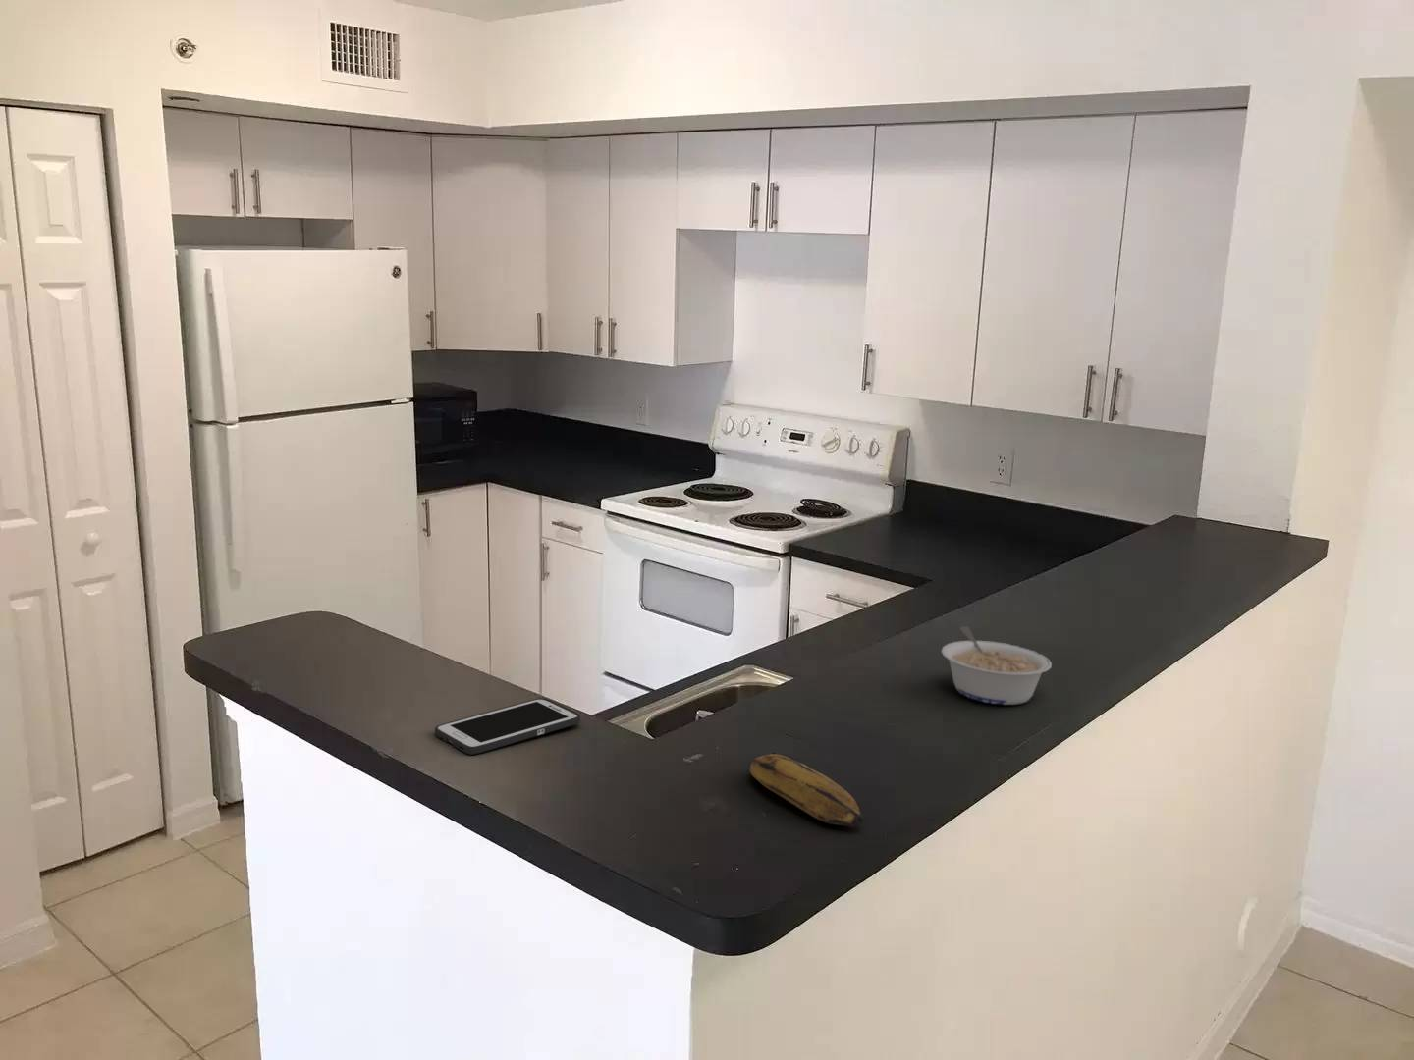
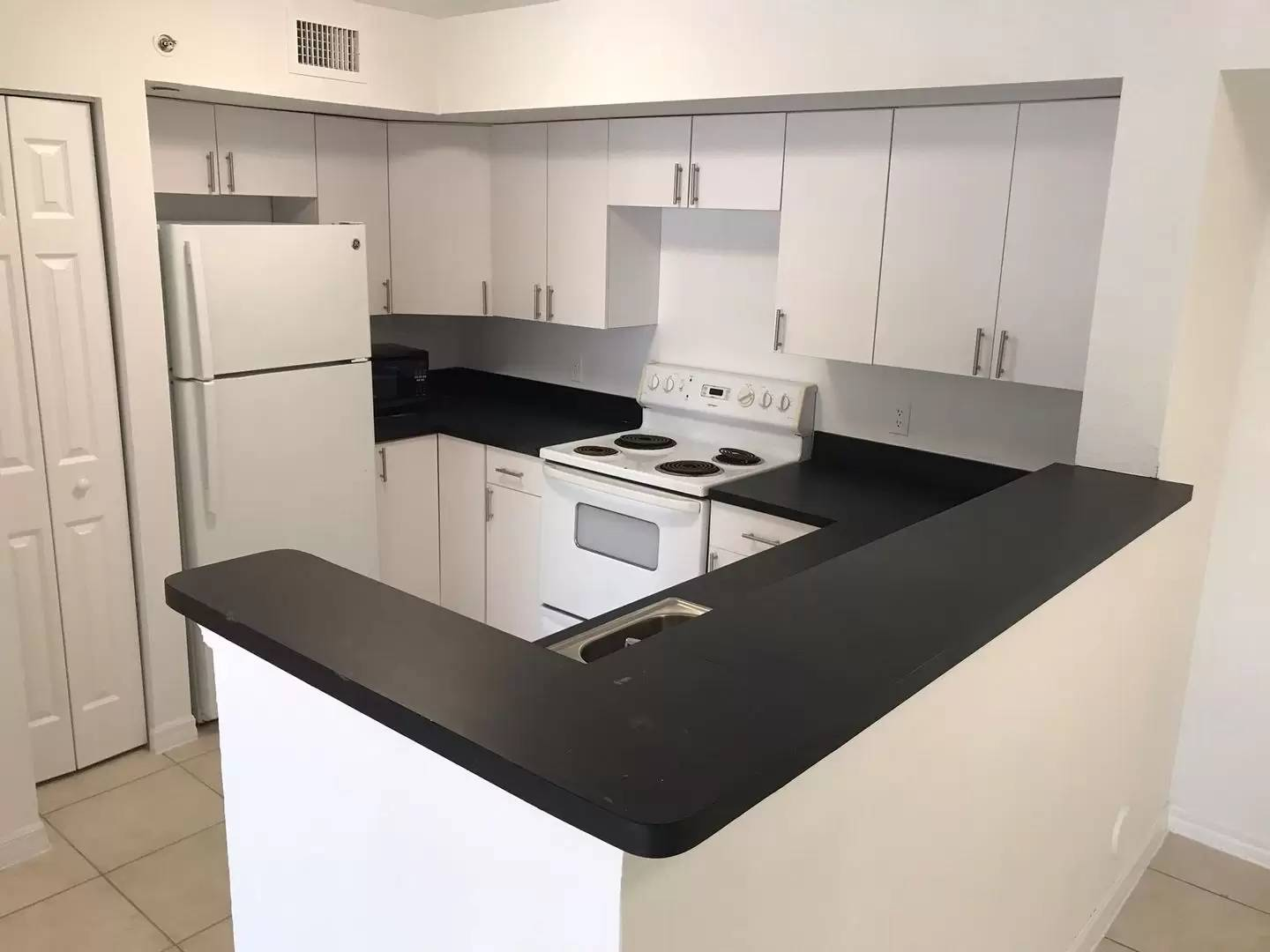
- cell phone (509, 725)
- banana (794, 778)
- legume (990, 669)
